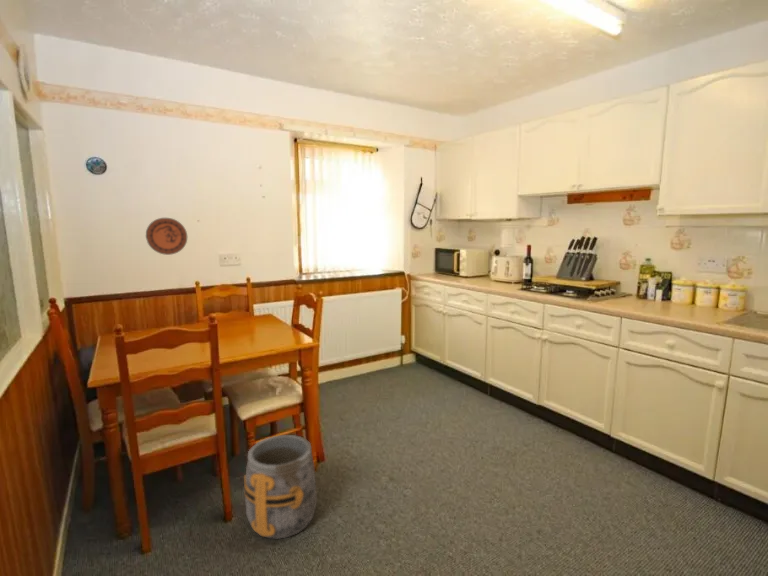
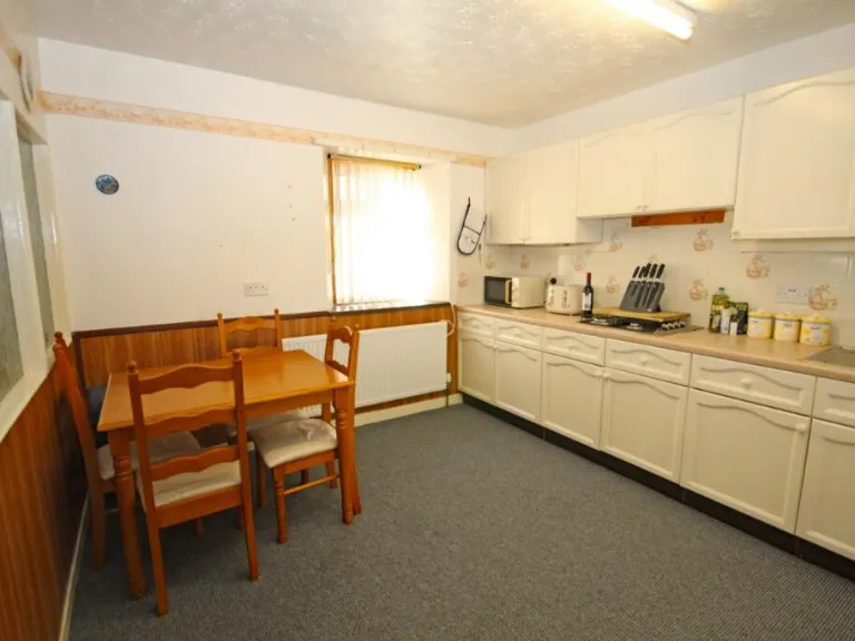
- bucket (282, 482)
- decorative plate (166, 236)
